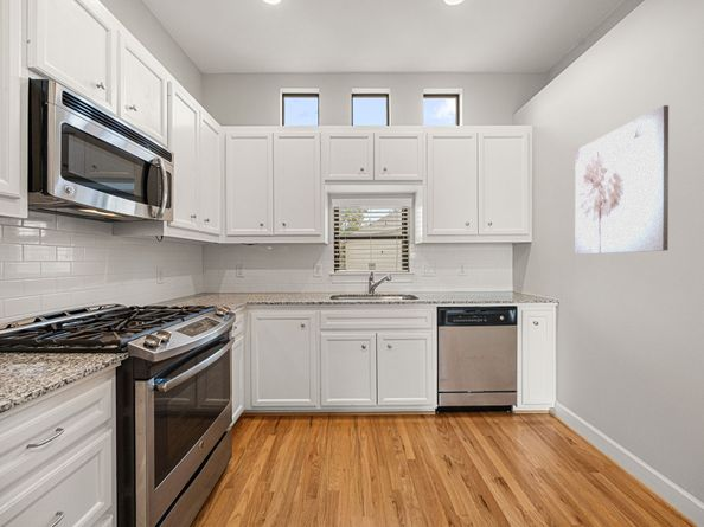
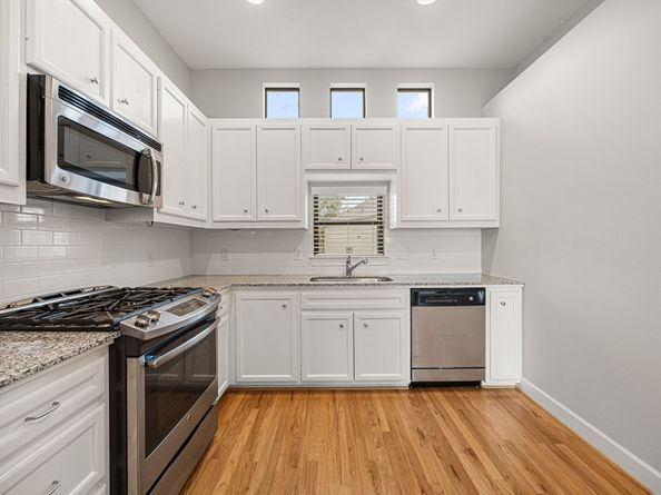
- wall art (614, 192)
